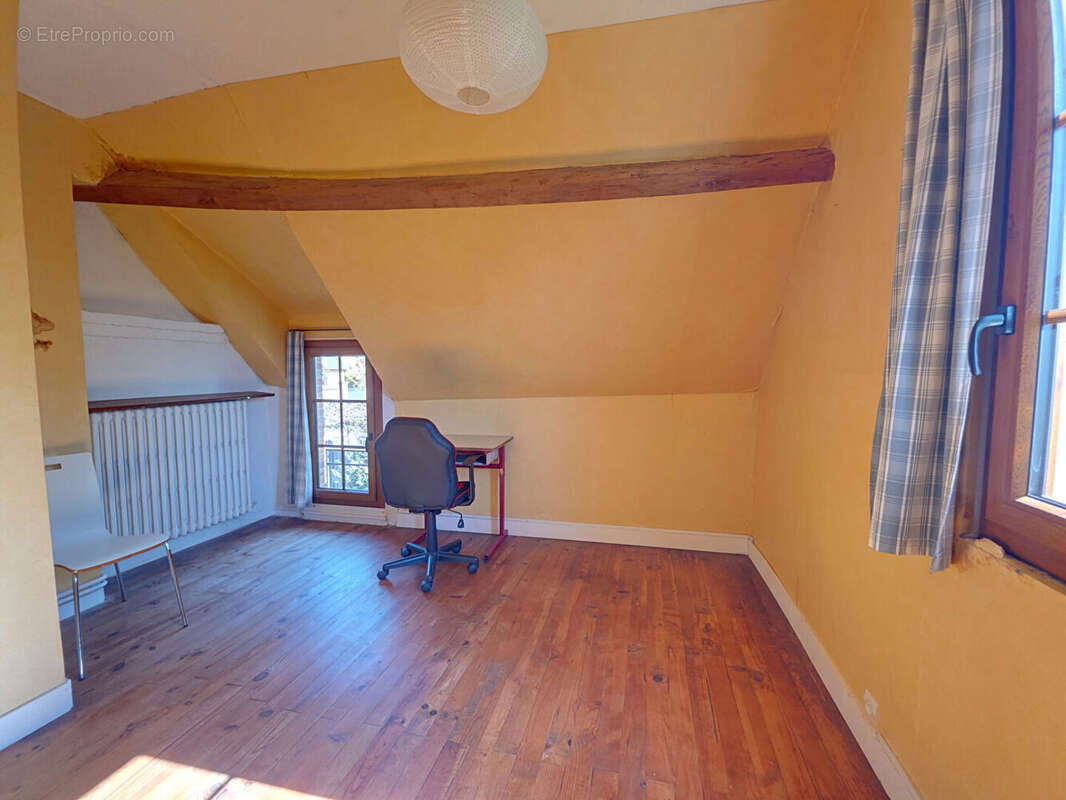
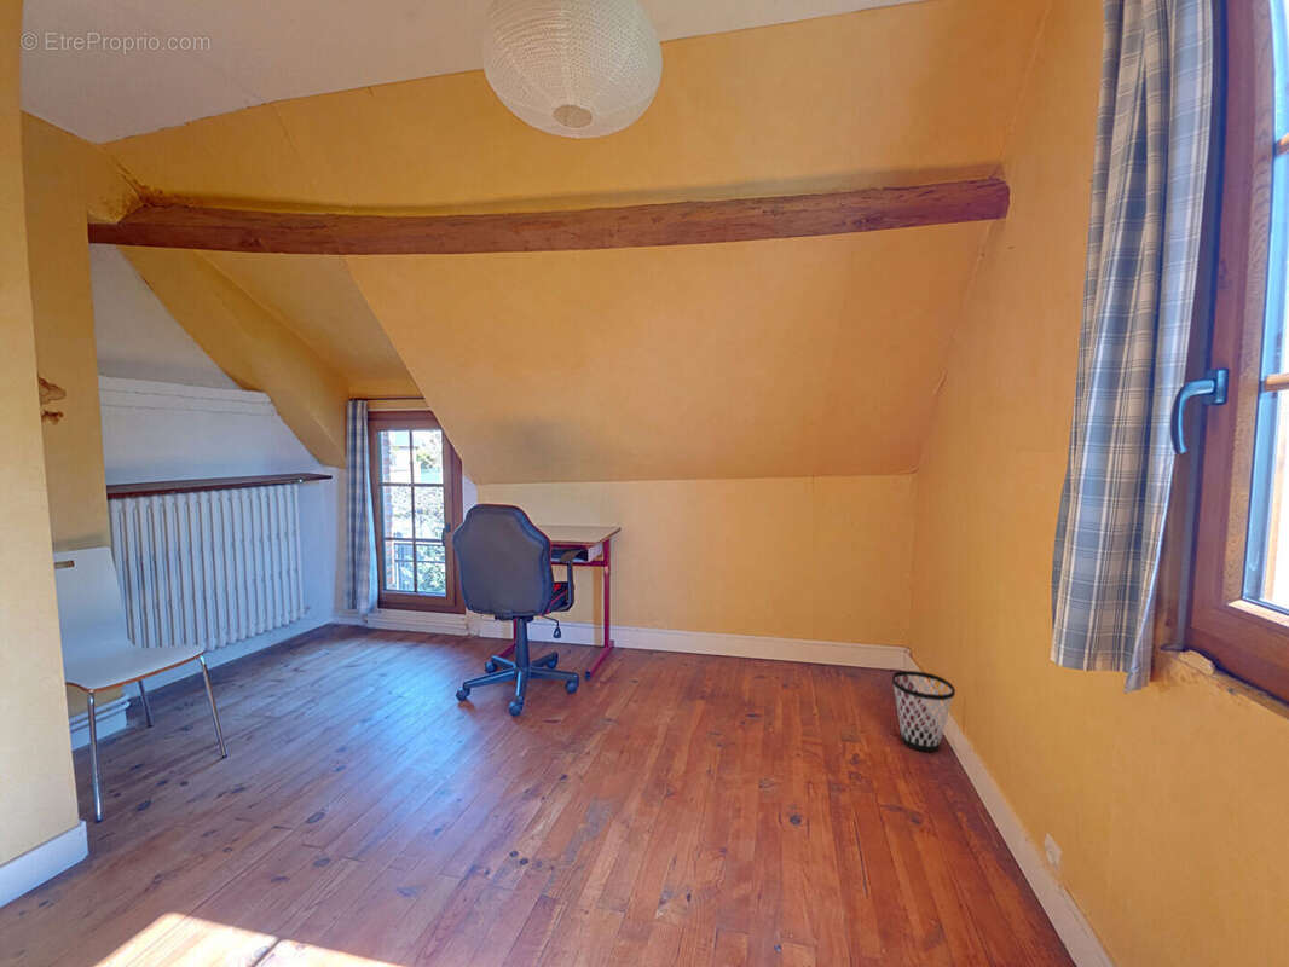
+ wastebasket (921, 712)
